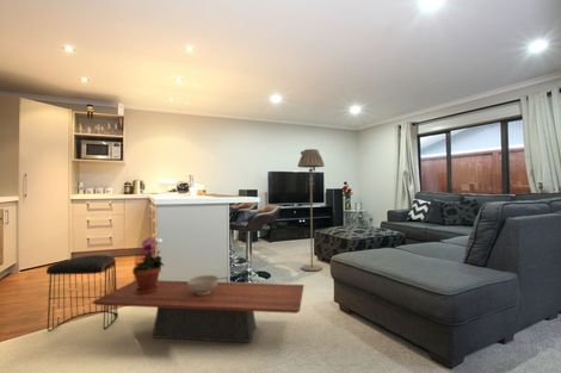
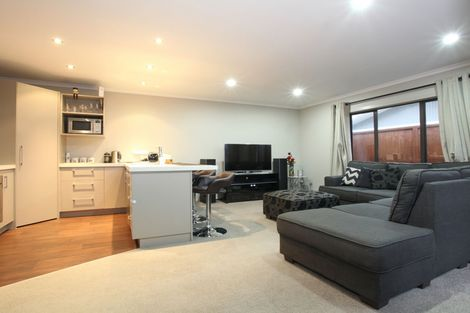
- floor lamp (310, 209)
- stool (88, 290)
- decorative bowl (203, 285)
- coffee table (205, 312)
- potted plant (148, 263)
